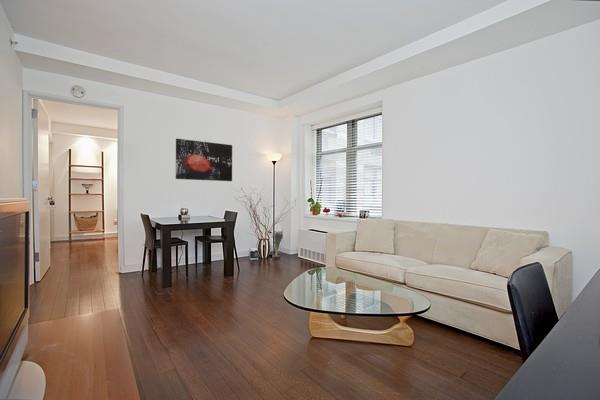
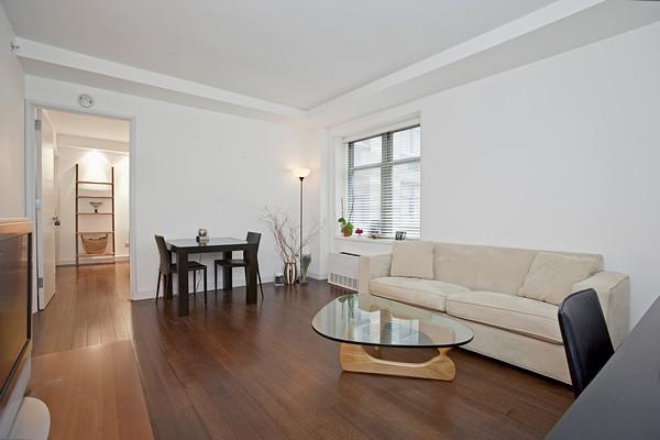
- wall art (205, 161)
